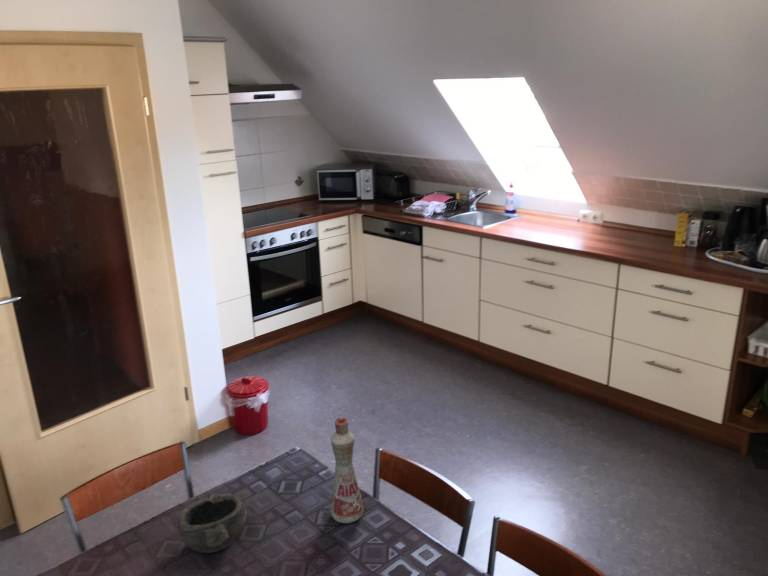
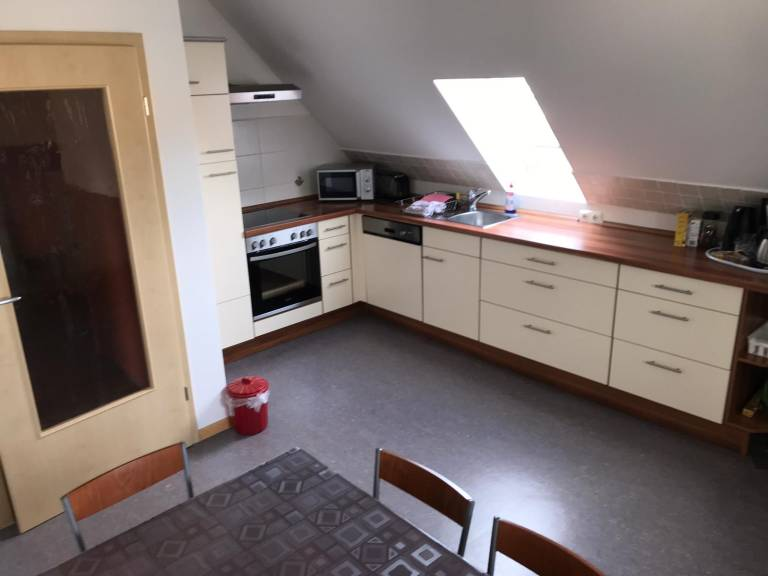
- bottle (345, 467)
- bowl (211, 528)
